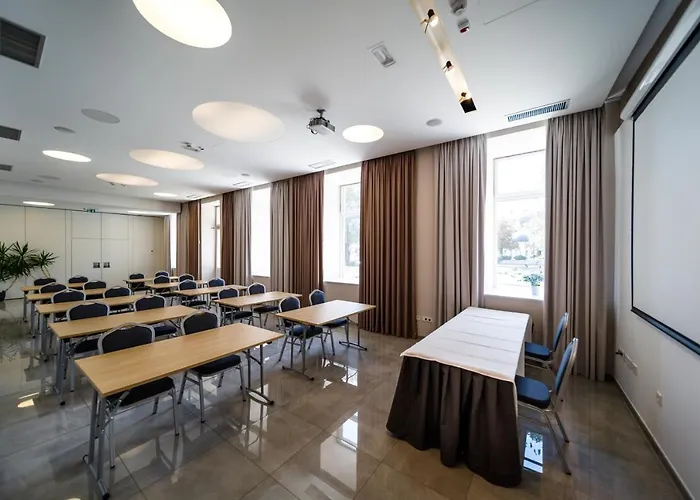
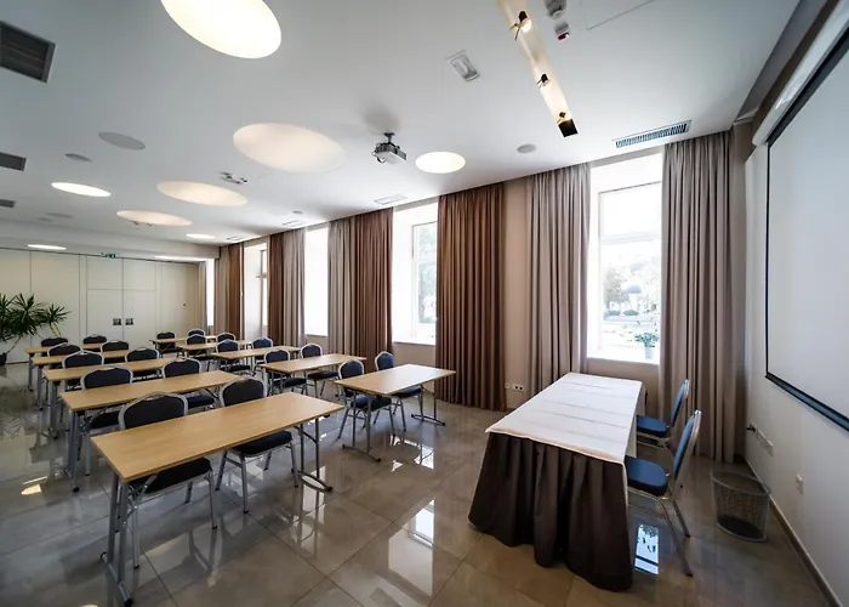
+ waste bin (739, 504)
